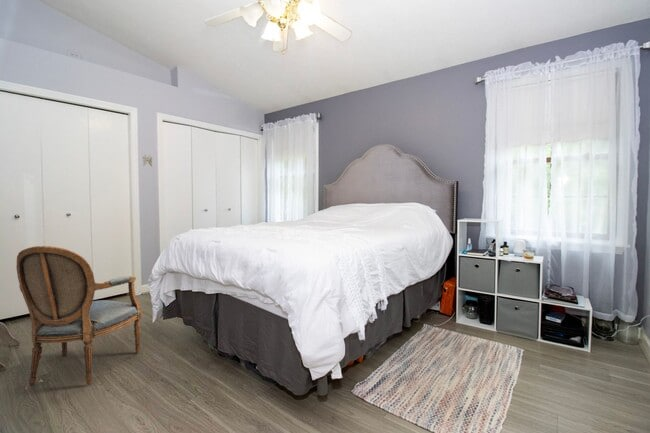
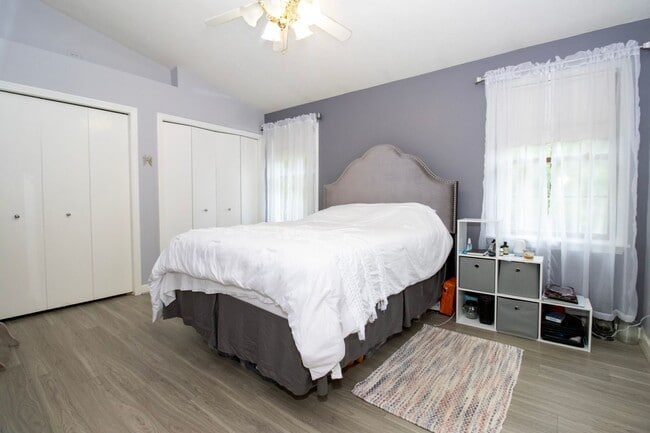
- armchair (77, 306)
